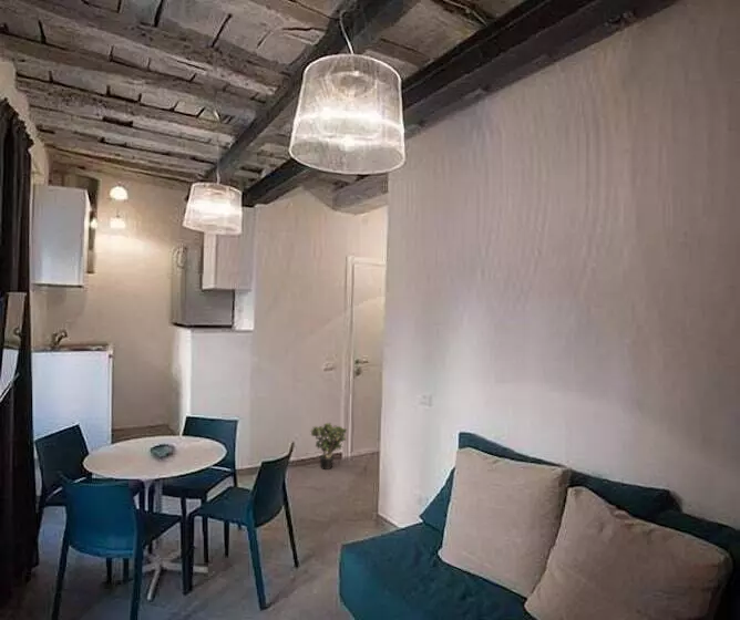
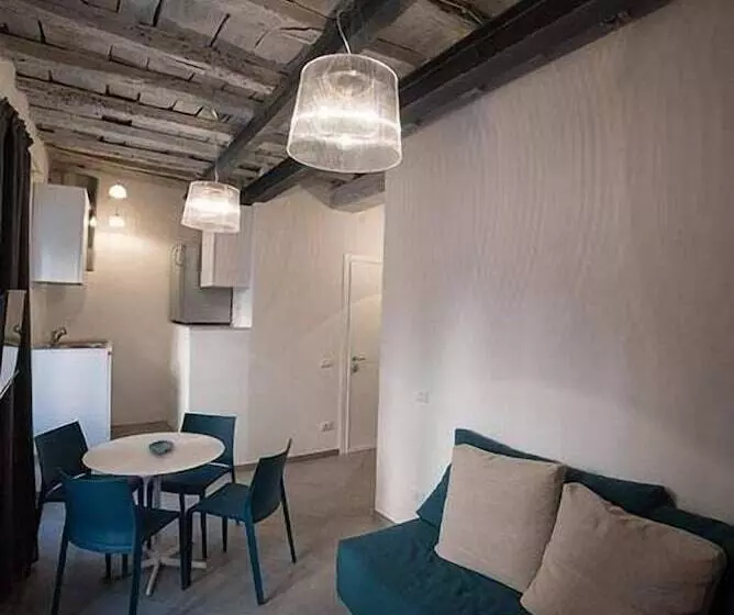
- potted plant (329, 445)
